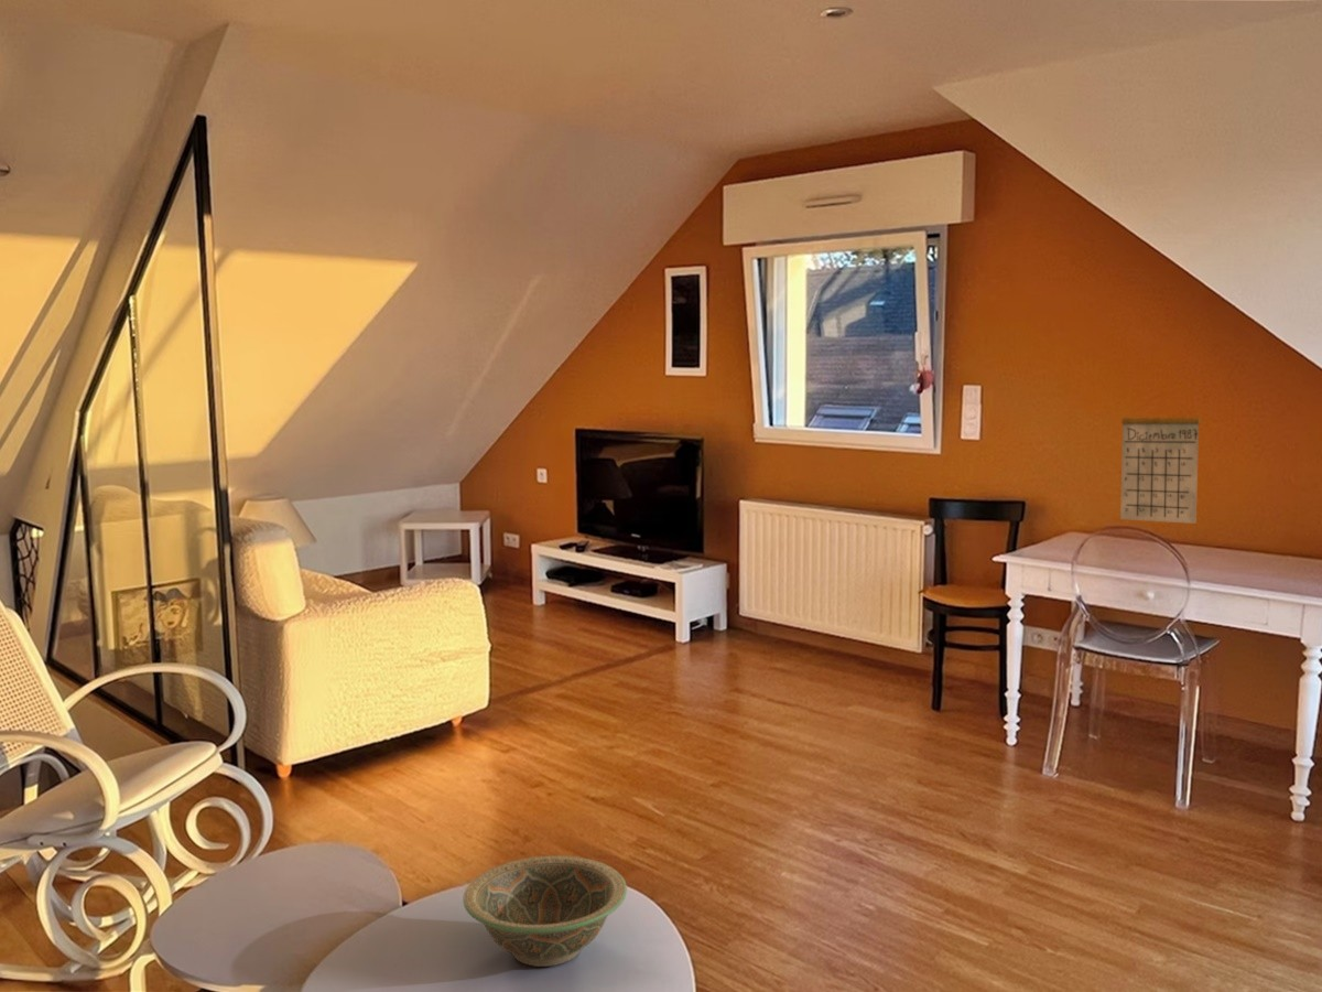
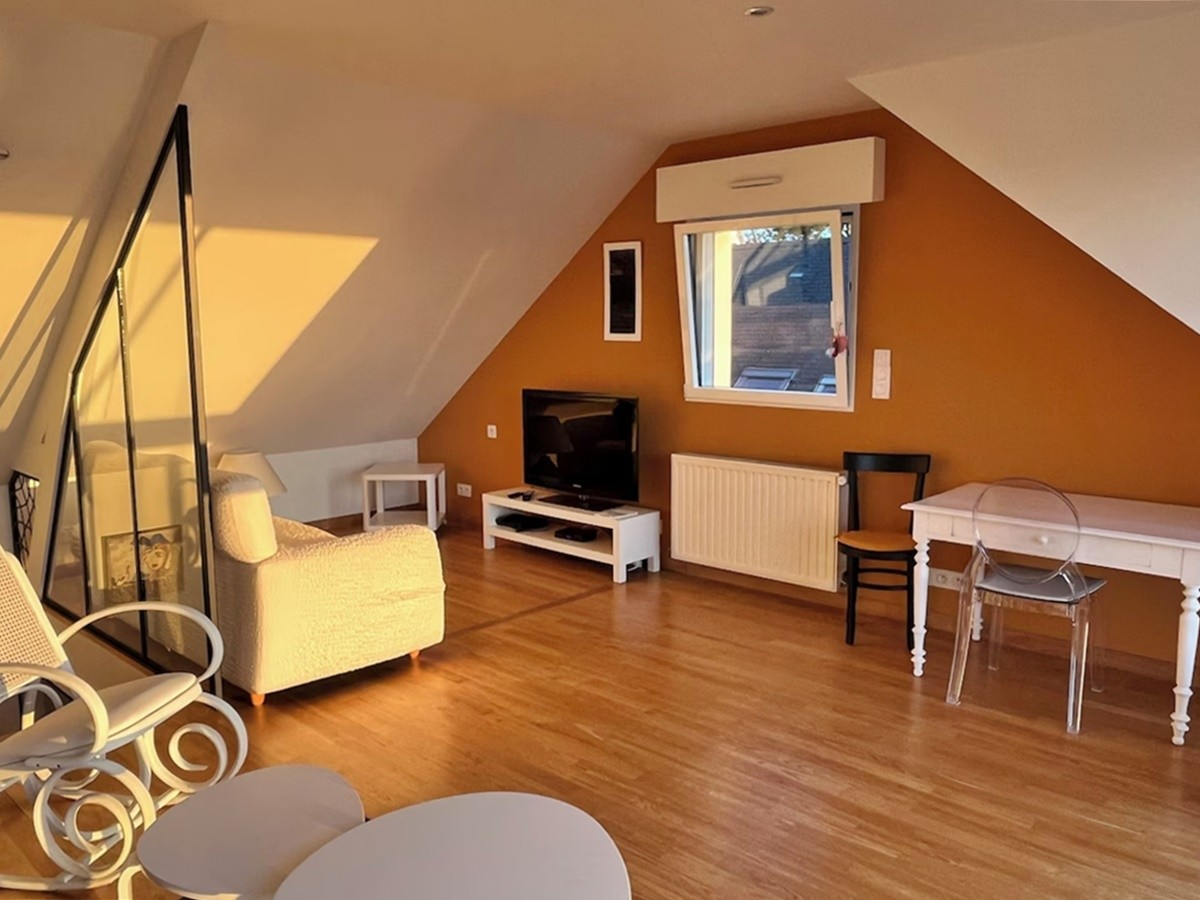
- decorative bowl (545, 918)
- calendar (1159, 457)
